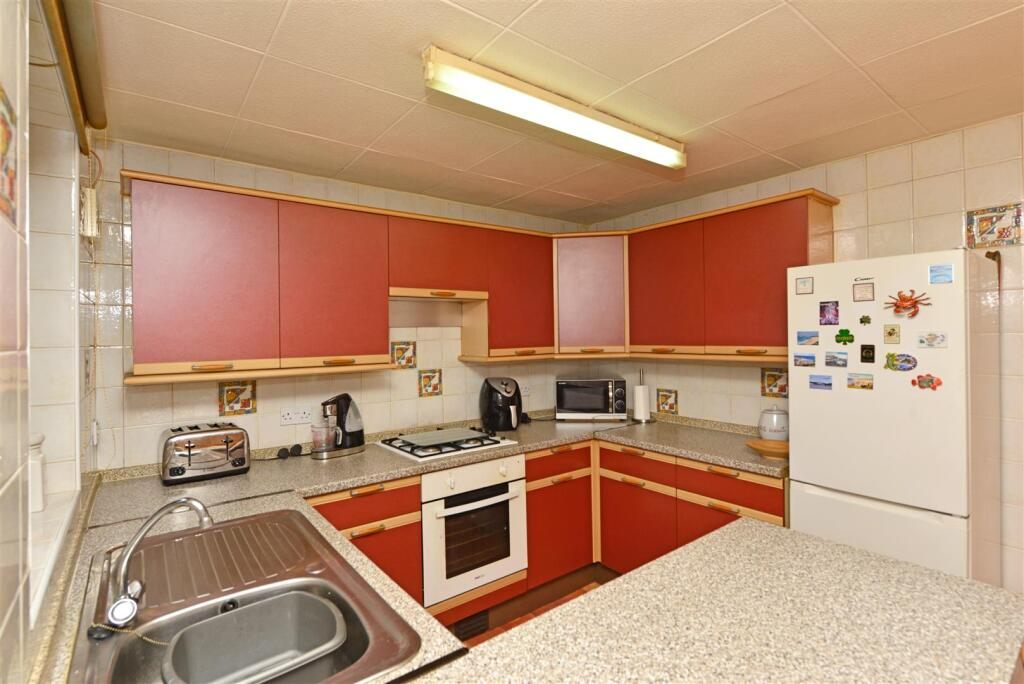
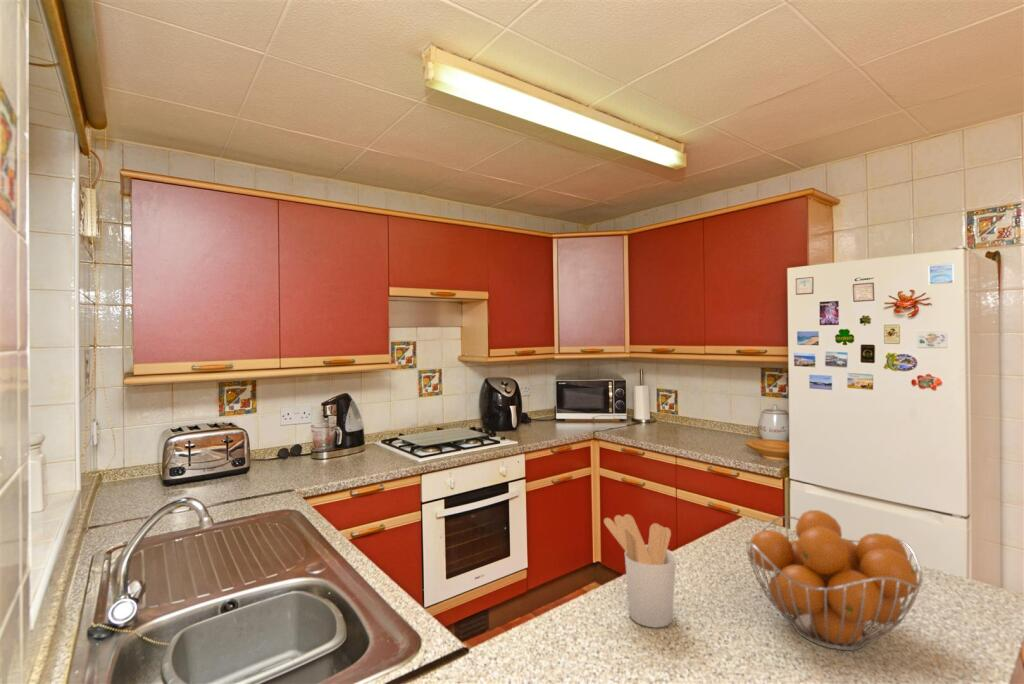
+ utensil holder (639, 565)
+ fruit basket (827, 576)
